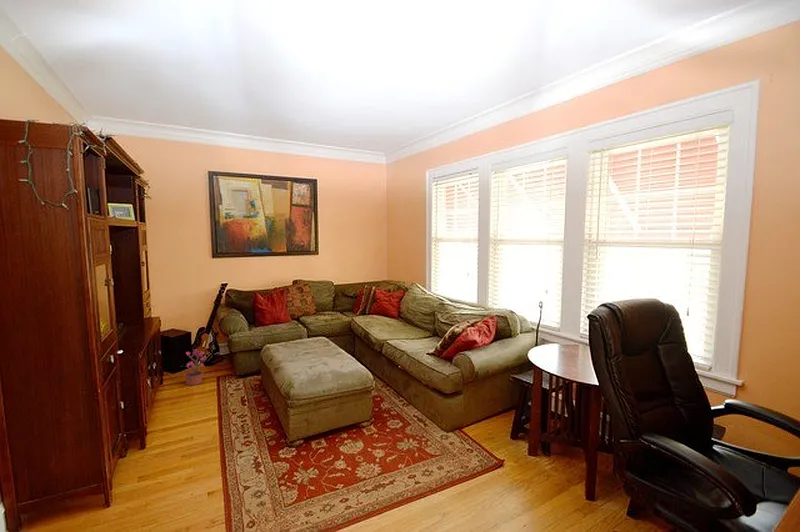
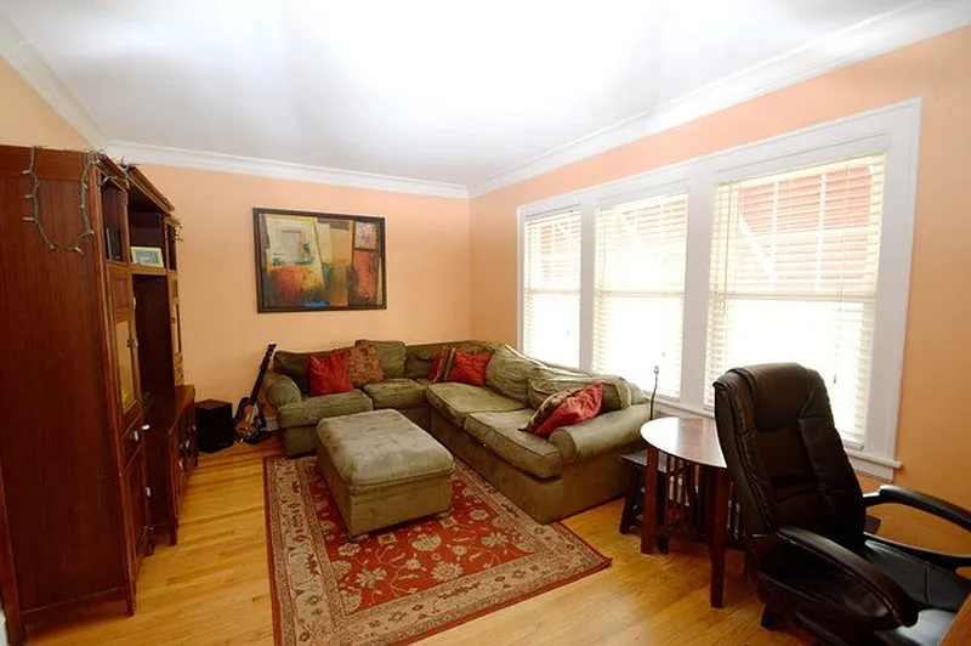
- potted plant (191, 365)
